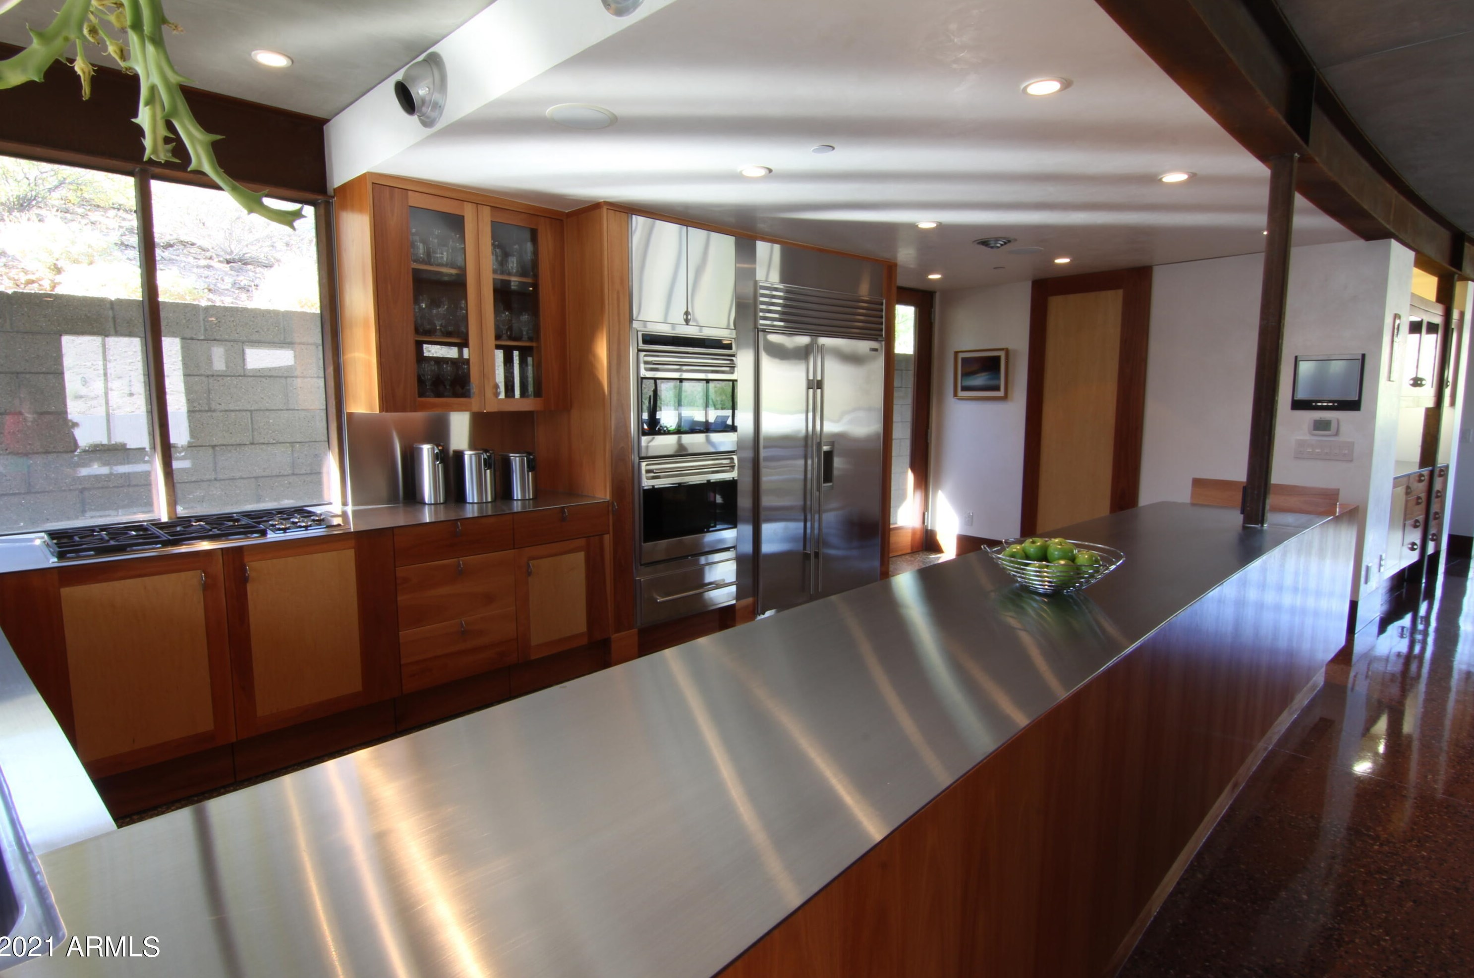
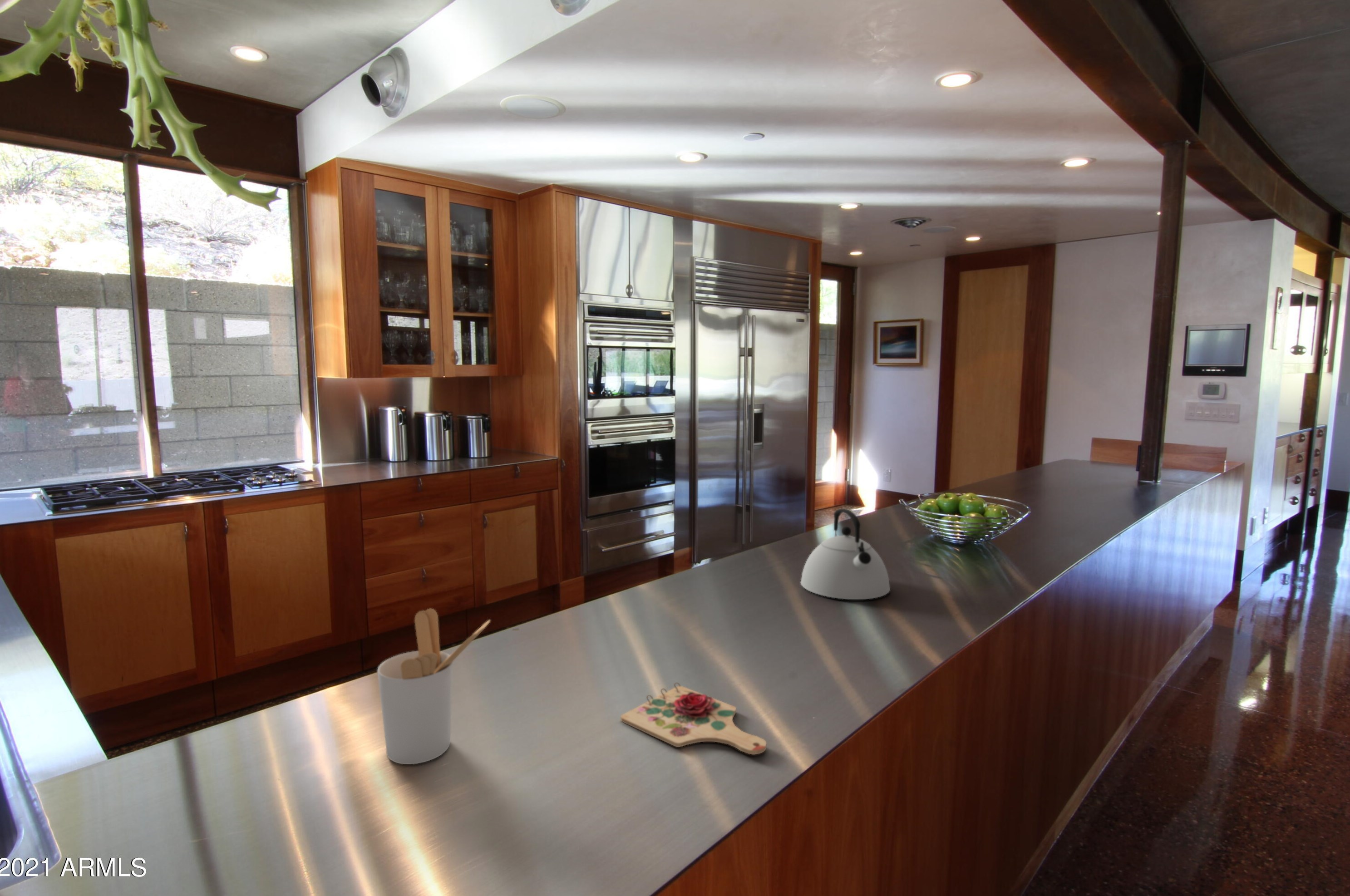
+ kettle (847, 548)
+ utensil holder (436, 685)
+ cutting board (703, 718)
